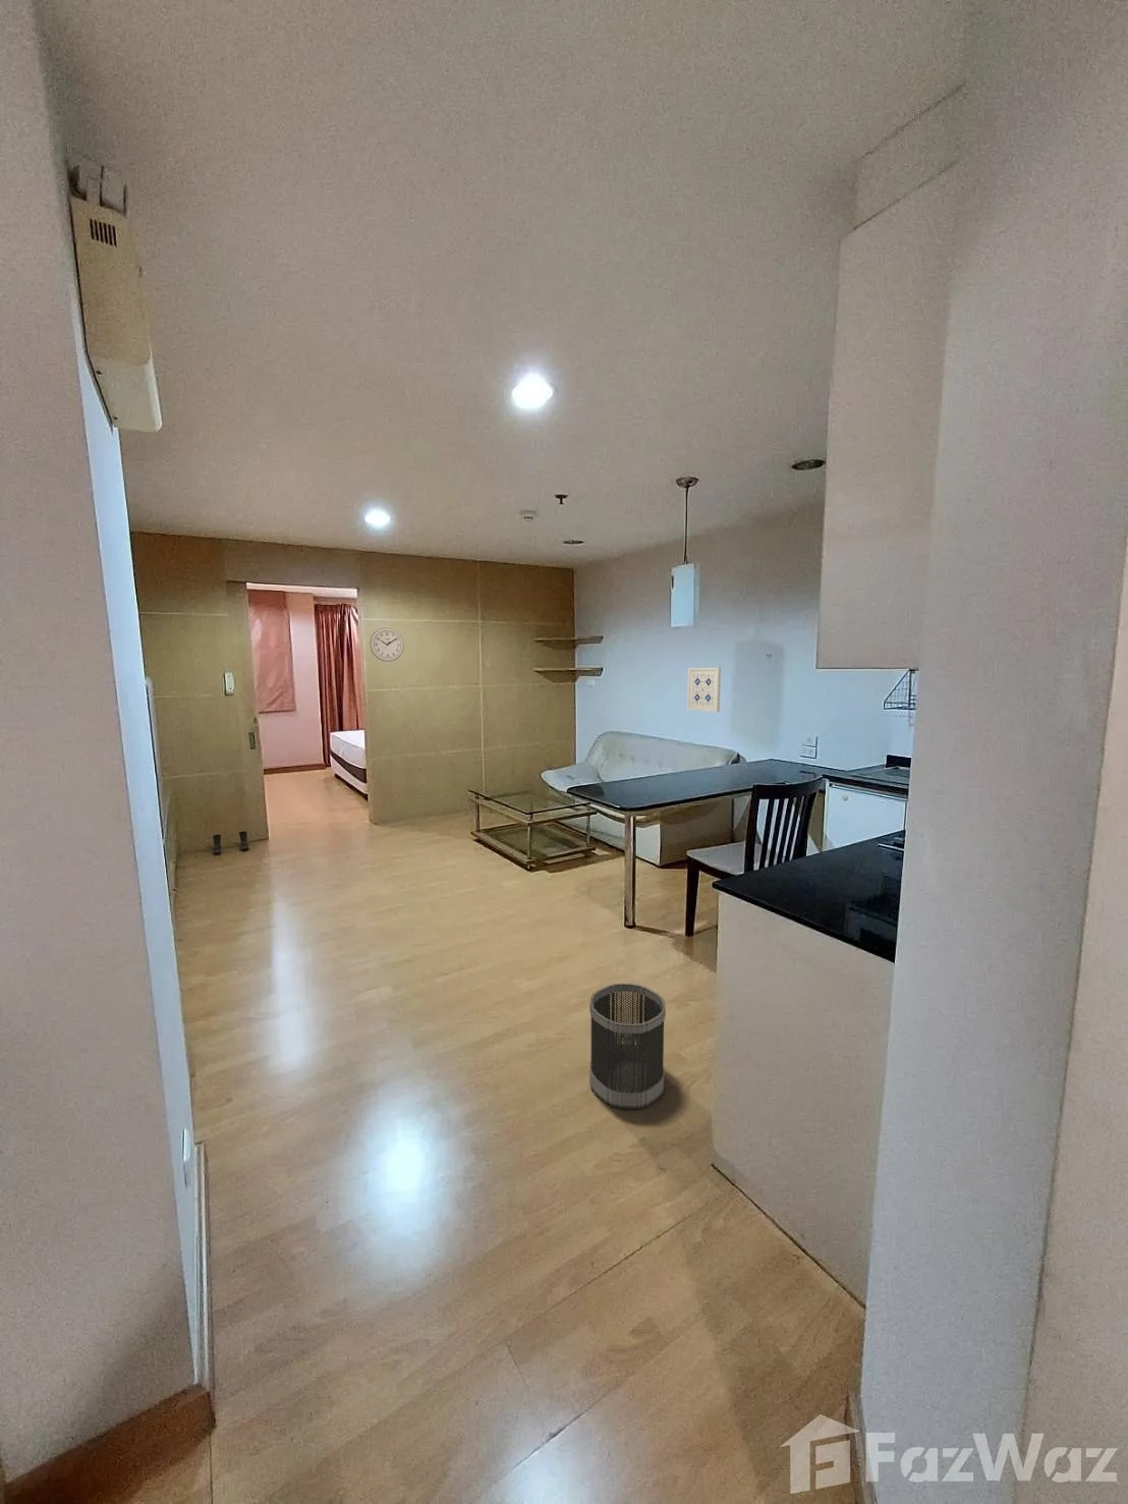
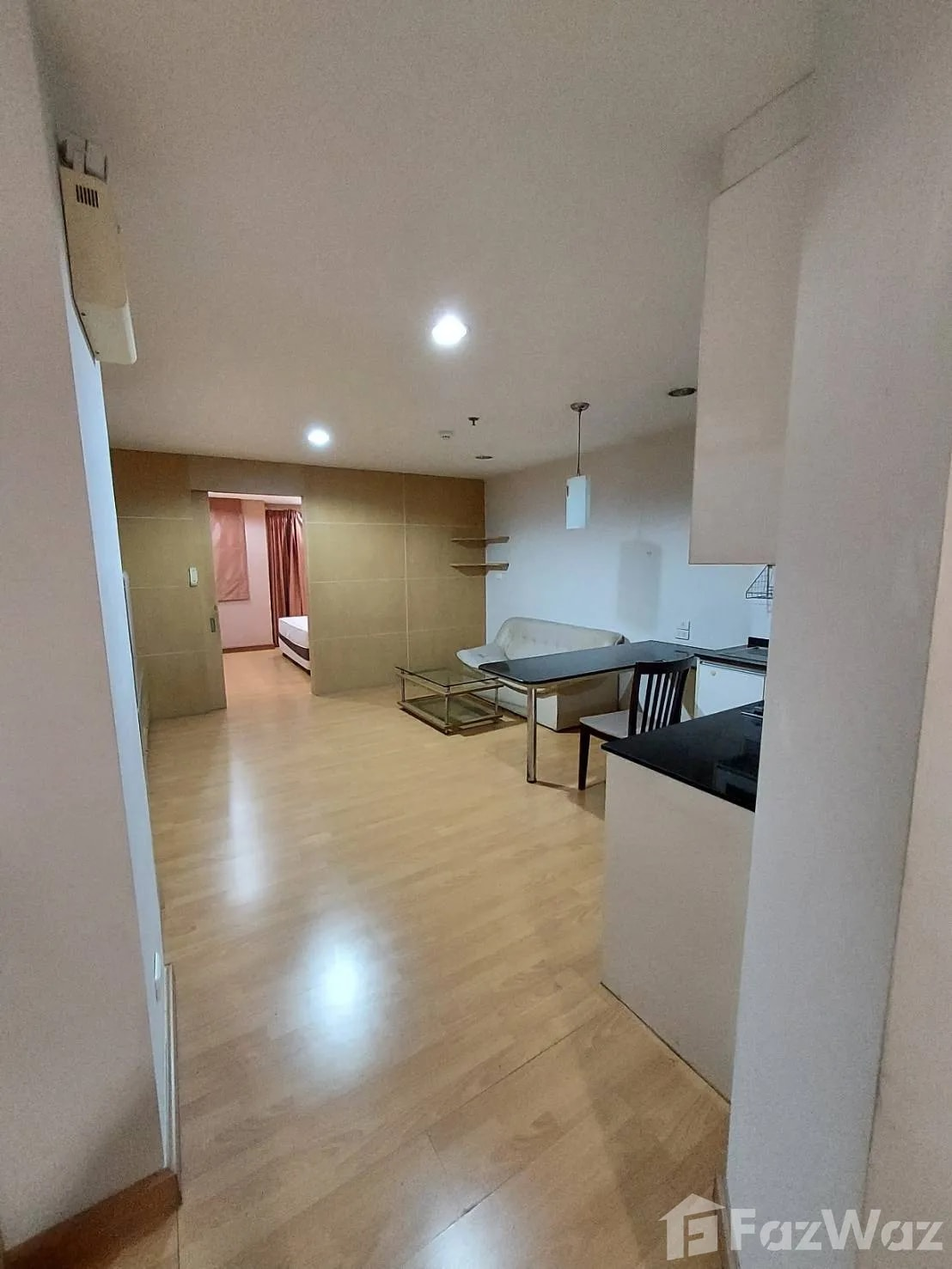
- wall art (703, 690)
- wastebasket (626, 1043)
- wall clock (386, 645)
- boots (241, 843)
